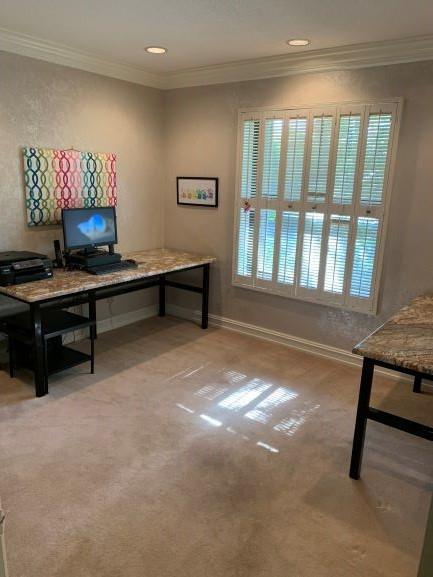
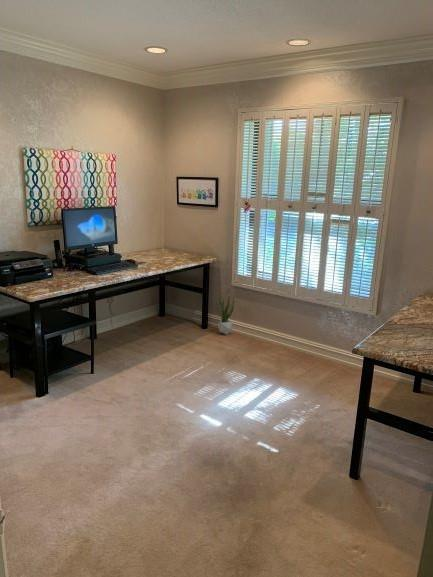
+ potted plant (226, 314)
